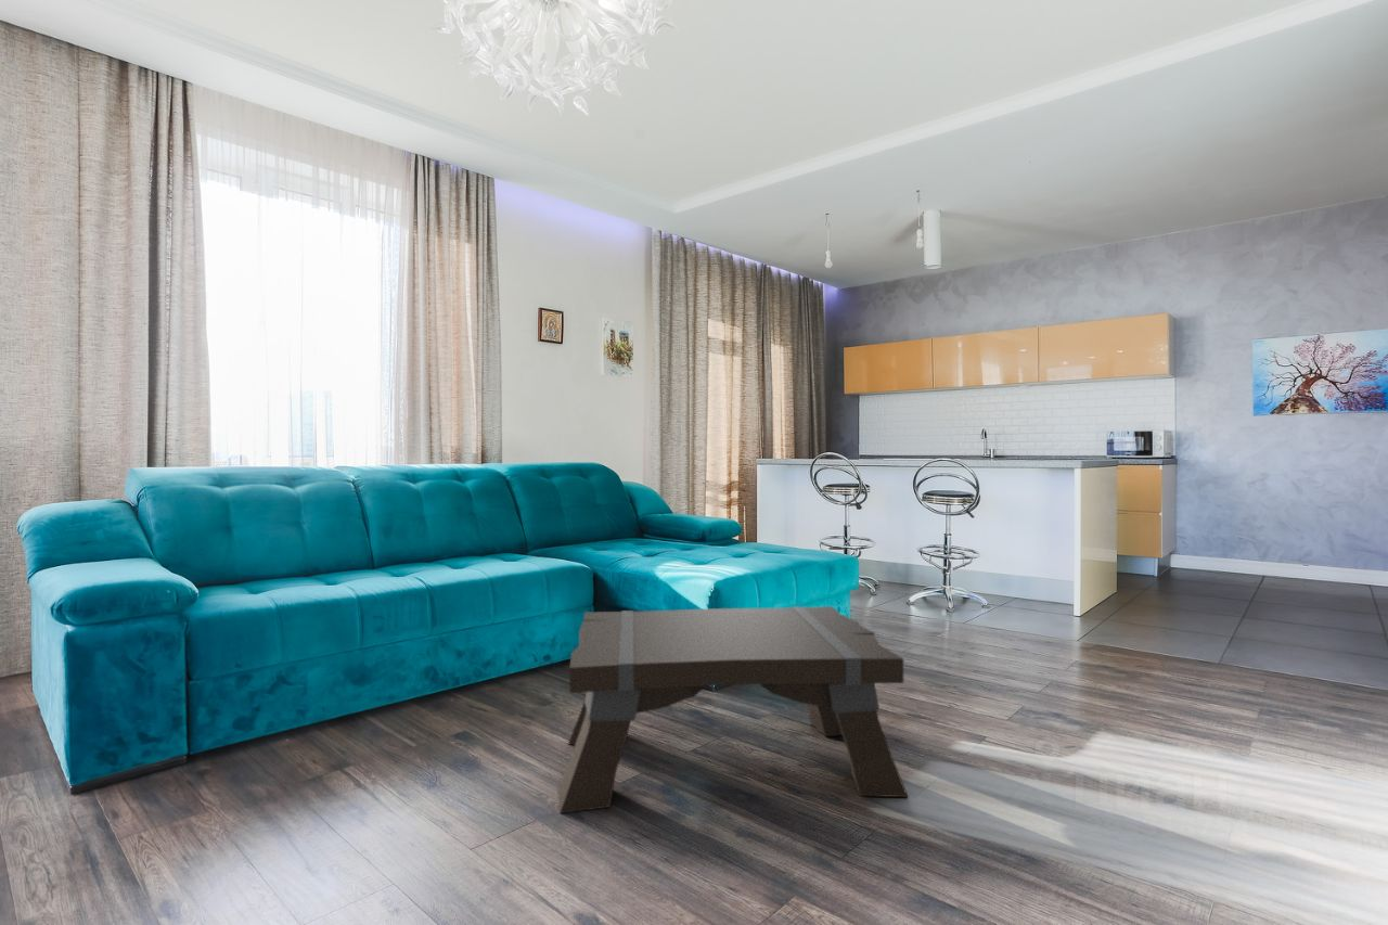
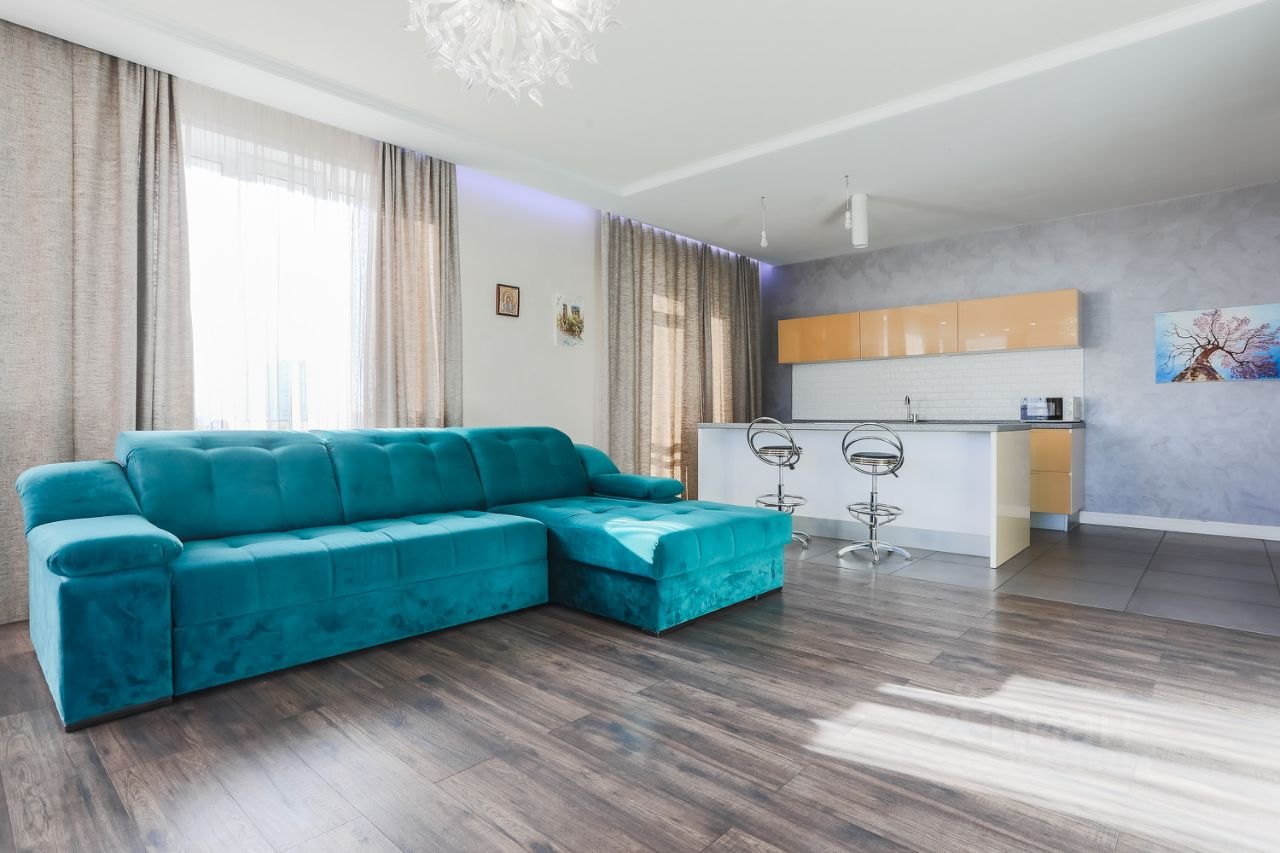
- coffee table (723, 684)
